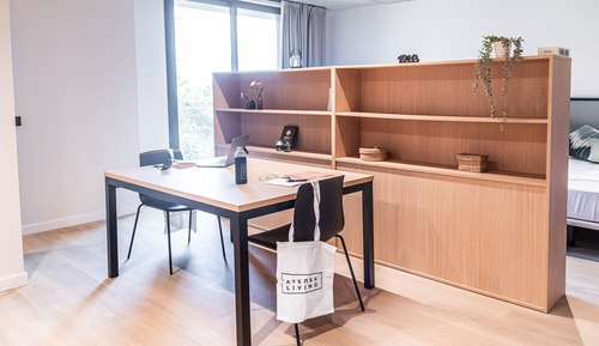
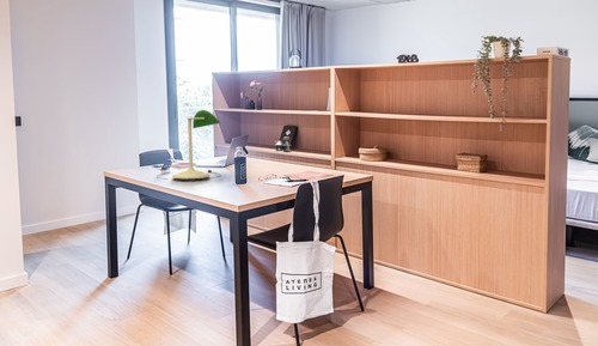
+ desk lamp (189, 144)
